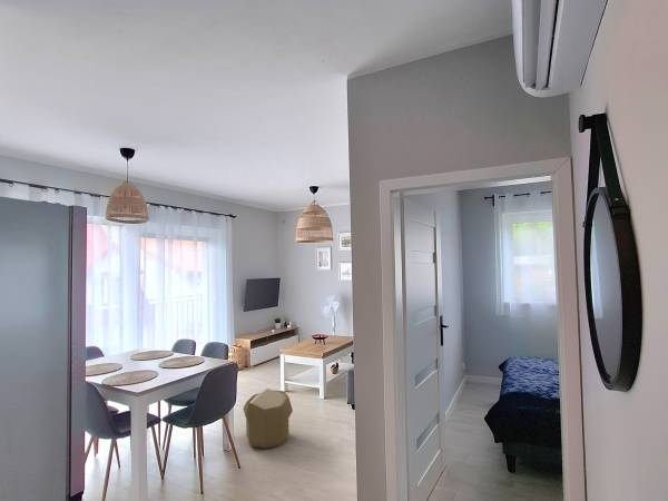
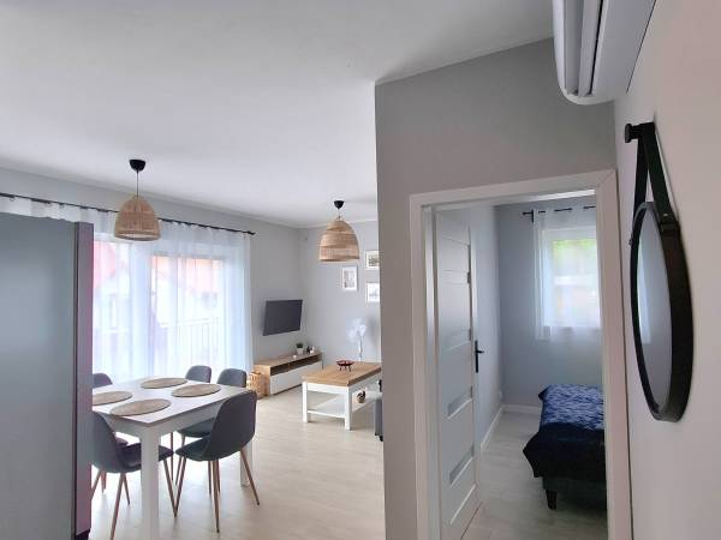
- pouf (267, 414)
